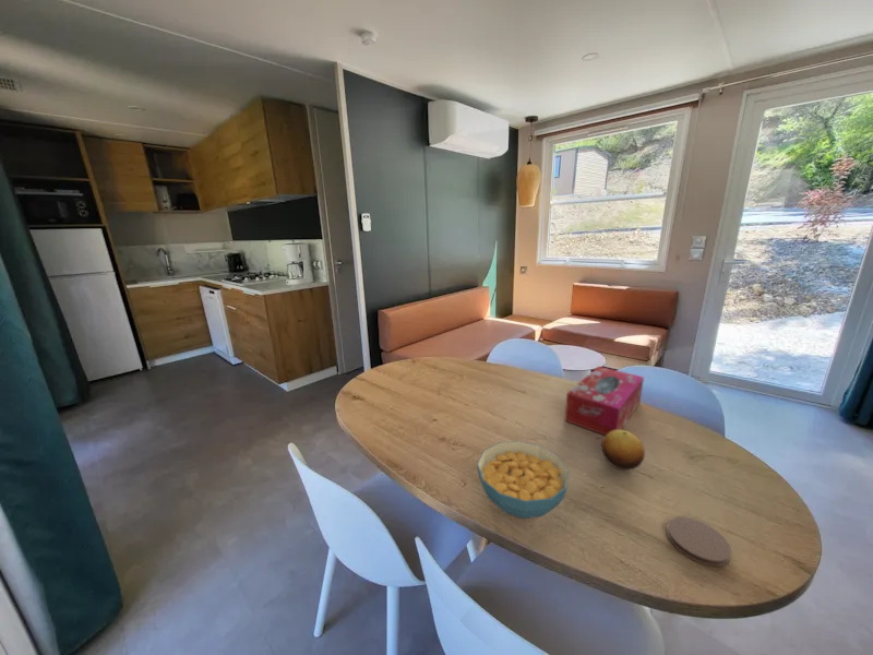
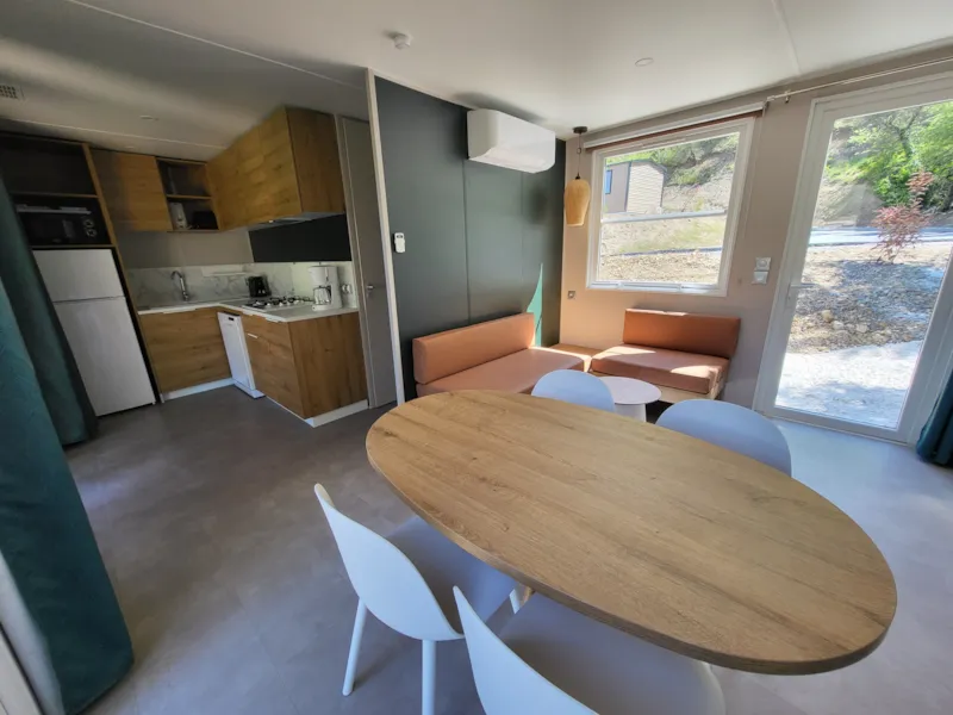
- fruit (622, 449)
- coaster (697, 539)
- cereal bowl (521, 485)
- tissue box (605, 397)
